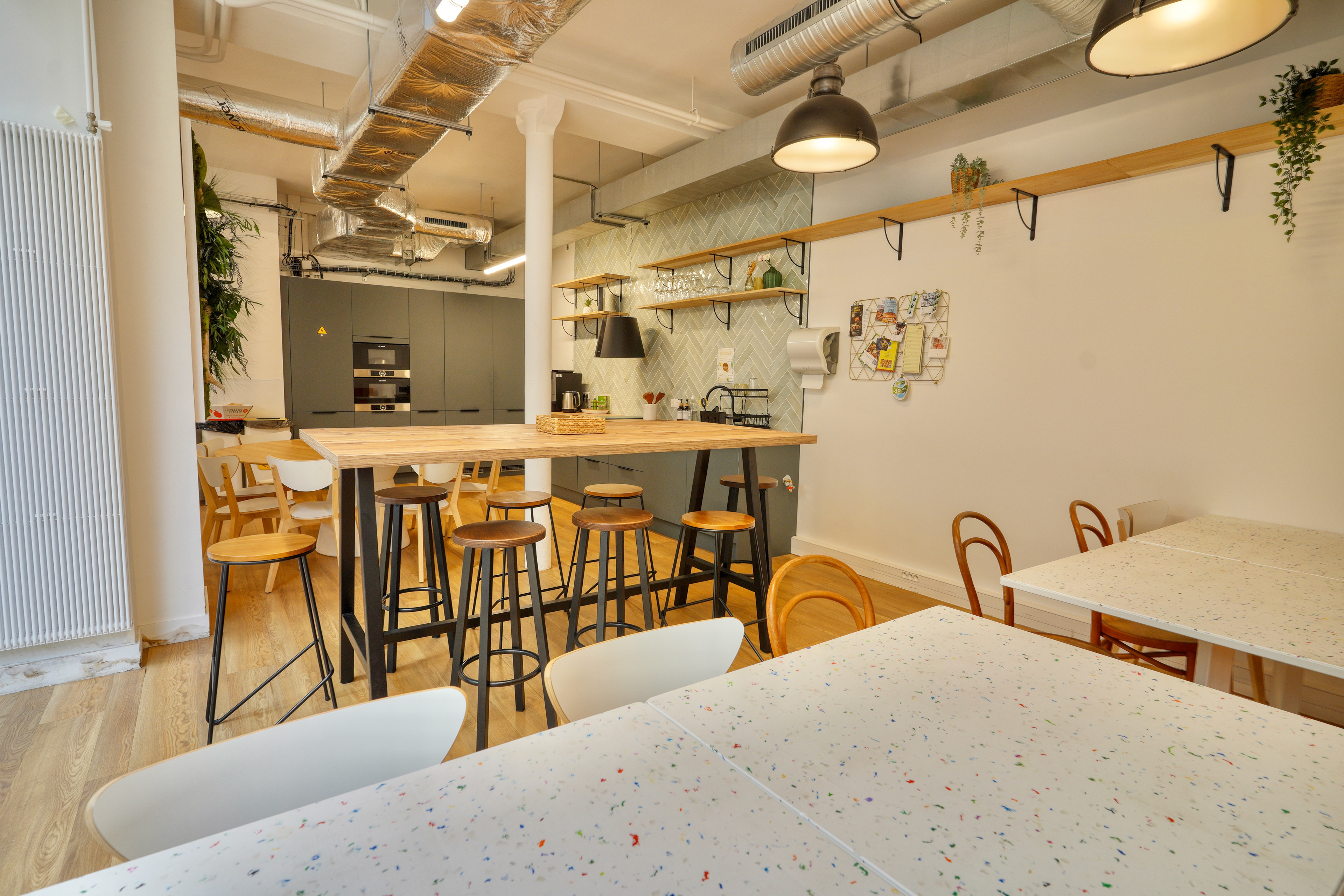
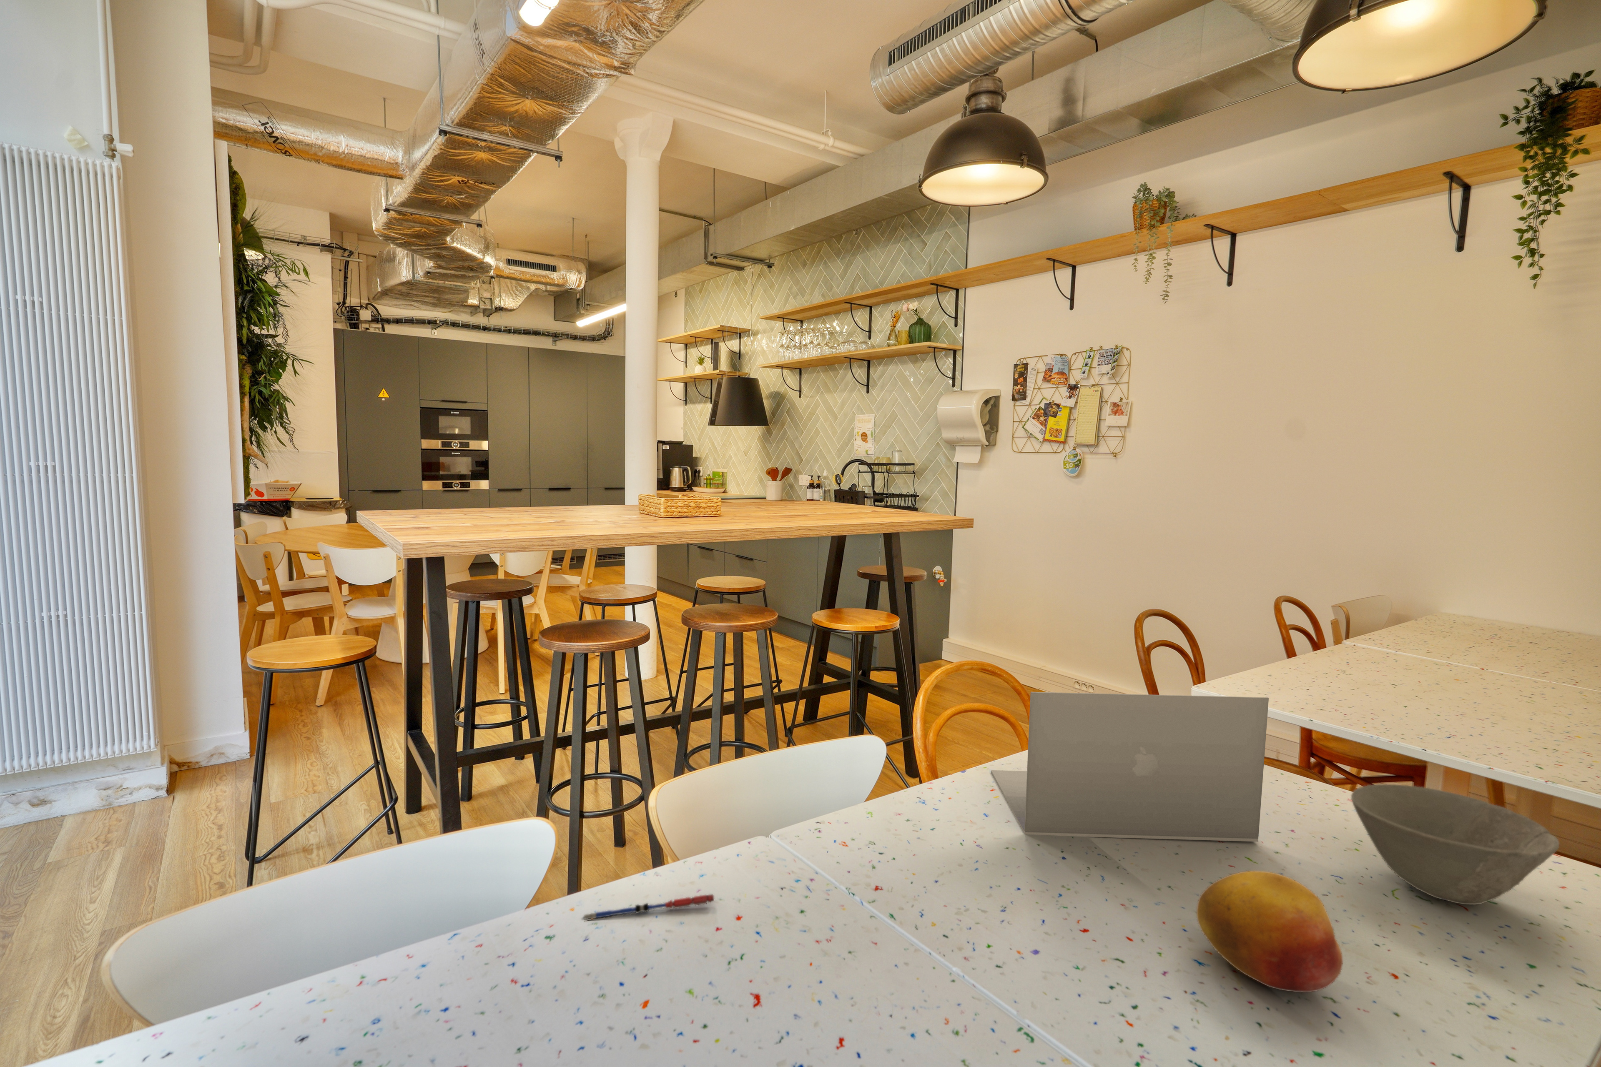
+ laptop (1115, 740)
+ fruit (1269, 924)
+ pen (650, 906)
+ bowl (1444, 851)
